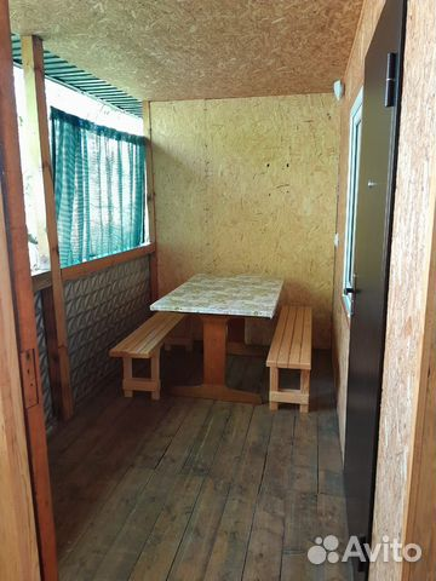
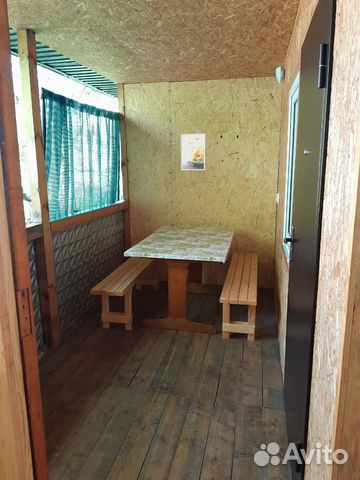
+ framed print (193, 152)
